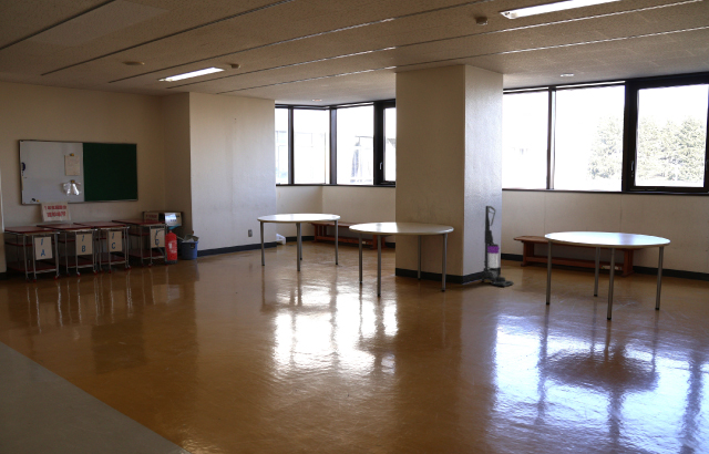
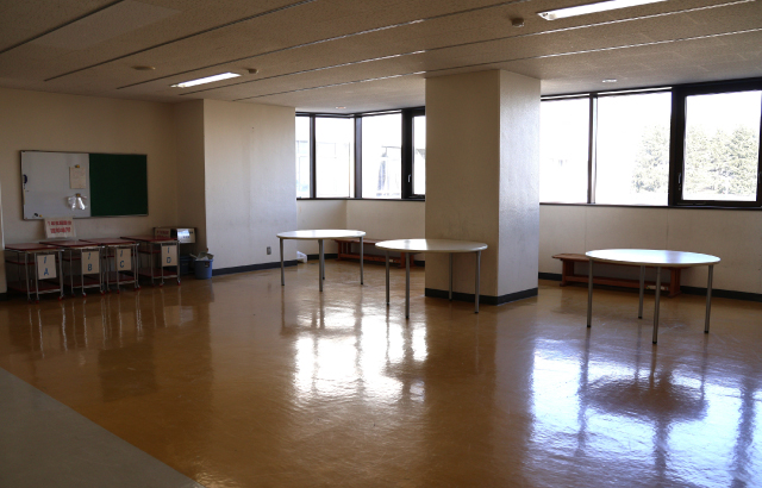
- vacuum cleaner (495, 245)
- fire extinguisher (167, 244)
